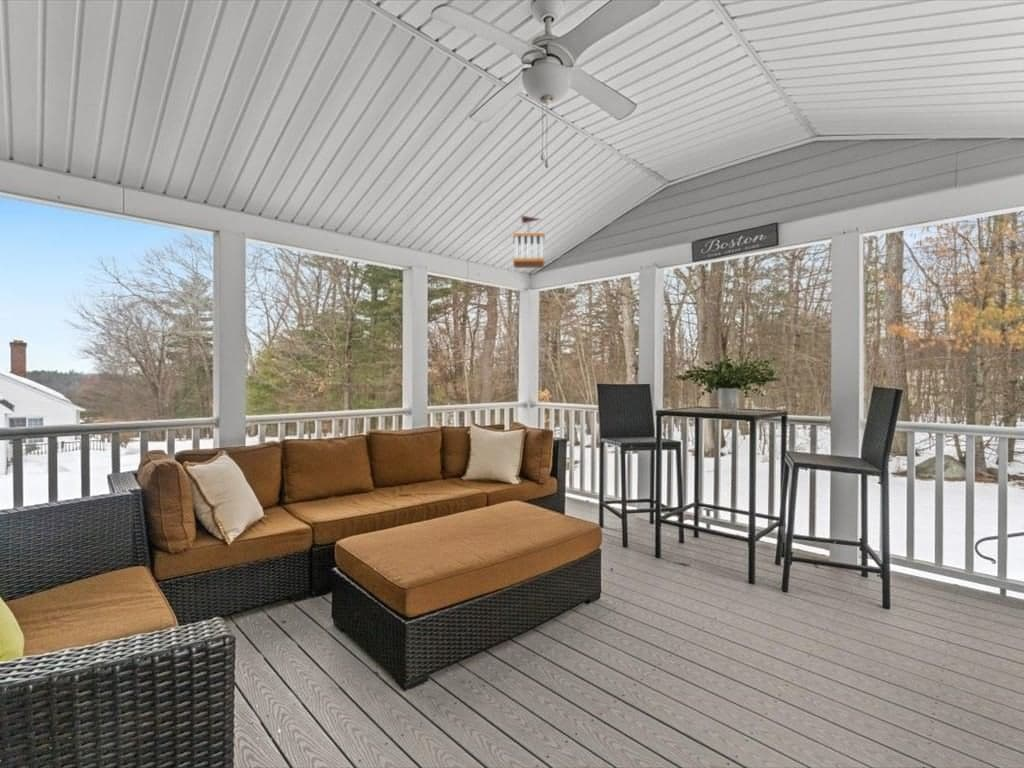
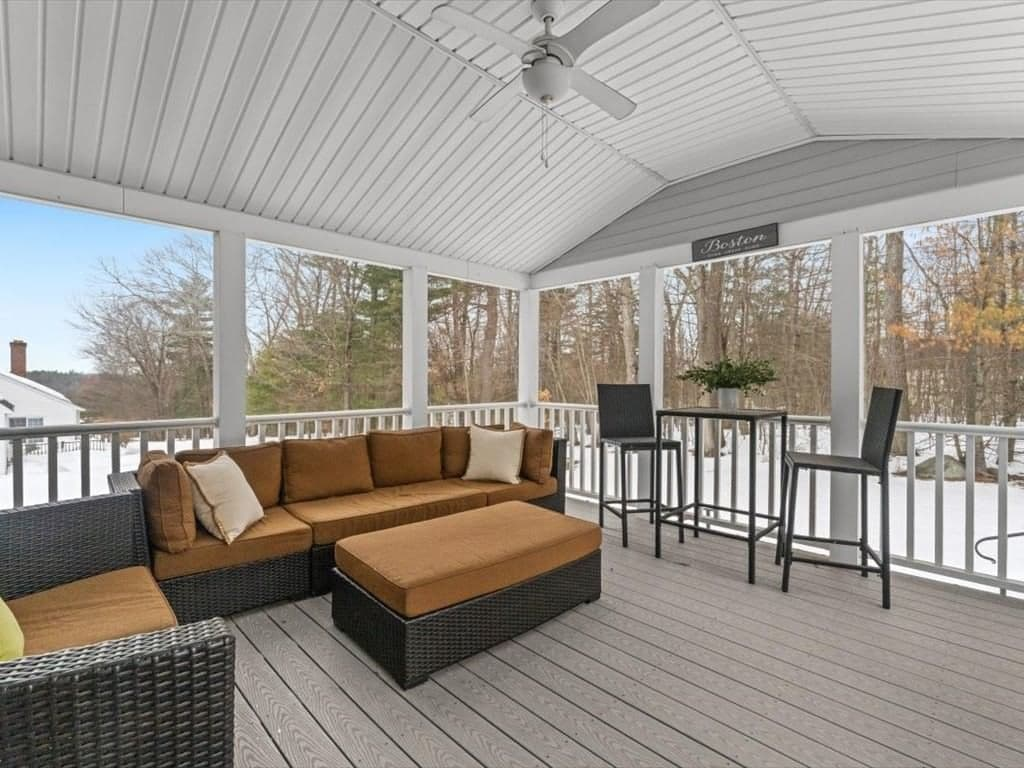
- wind chime (528, 241)
